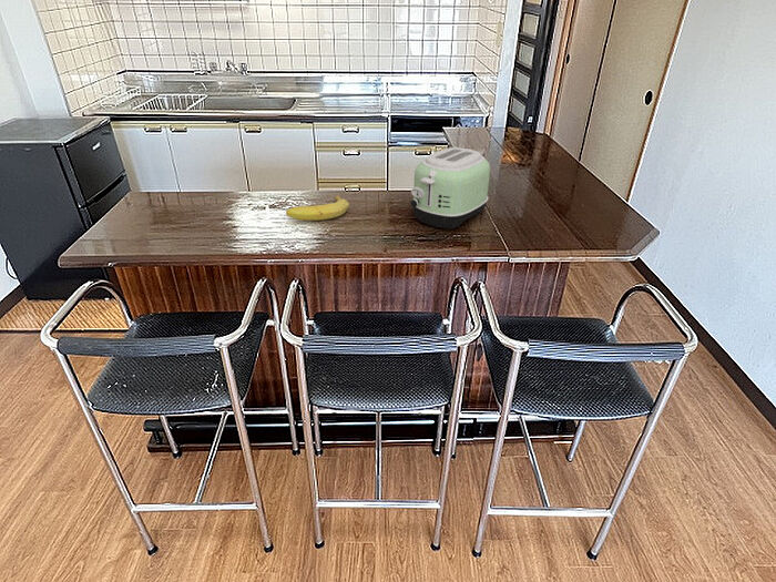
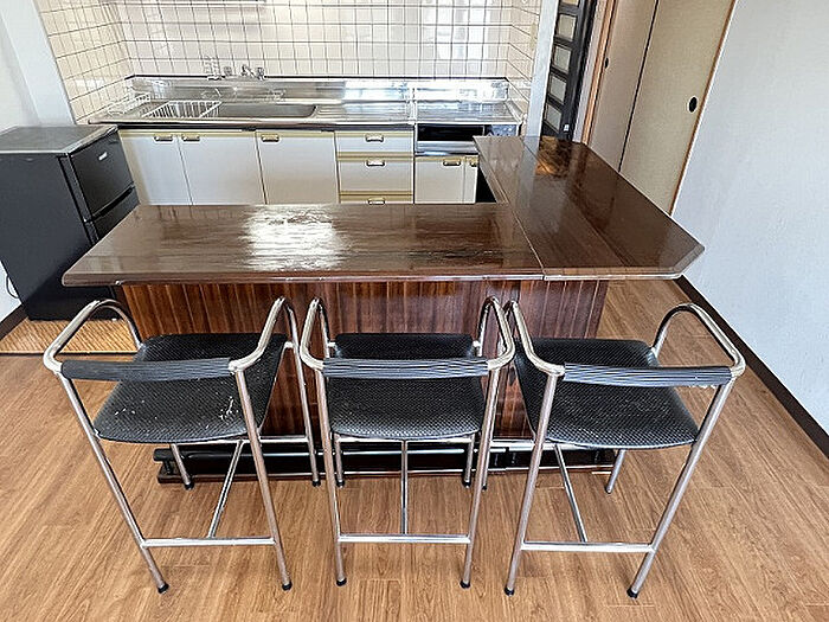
- toaster (449, 186)
- fruit (321, 205)
